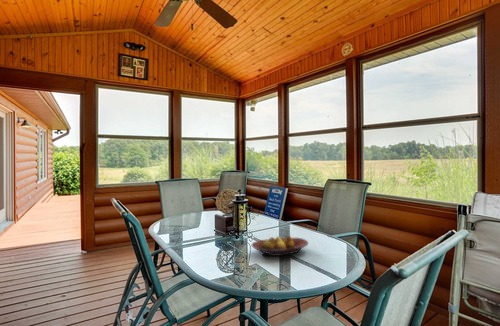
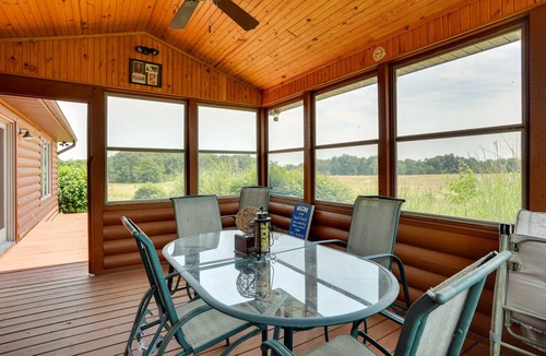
- fruit bowl (280, 244)
